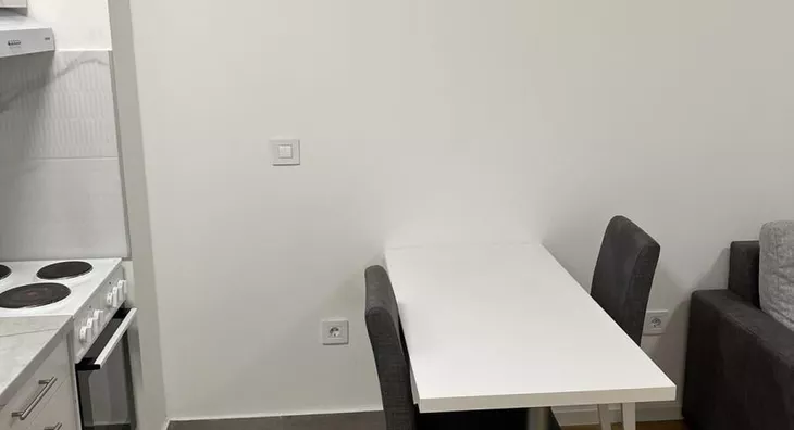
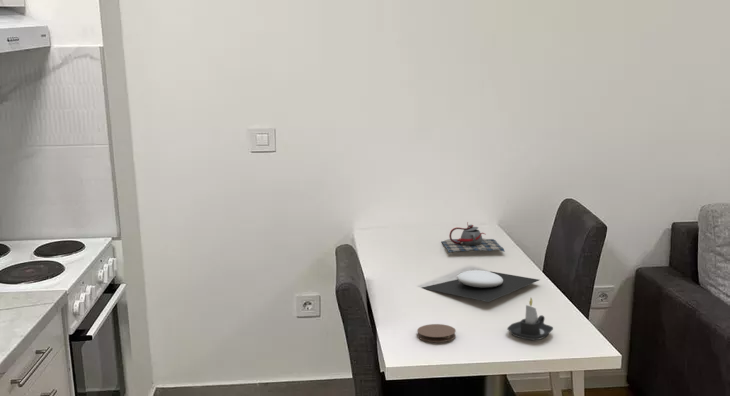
+ plate (478, 278)
+ teapot (471, 236)
+ coaster (436, 332)
+ candle (531, 315)
